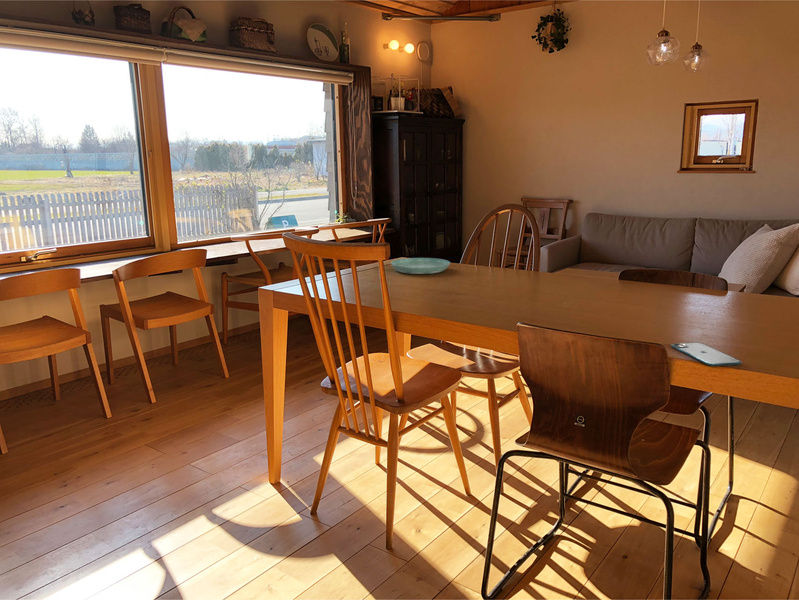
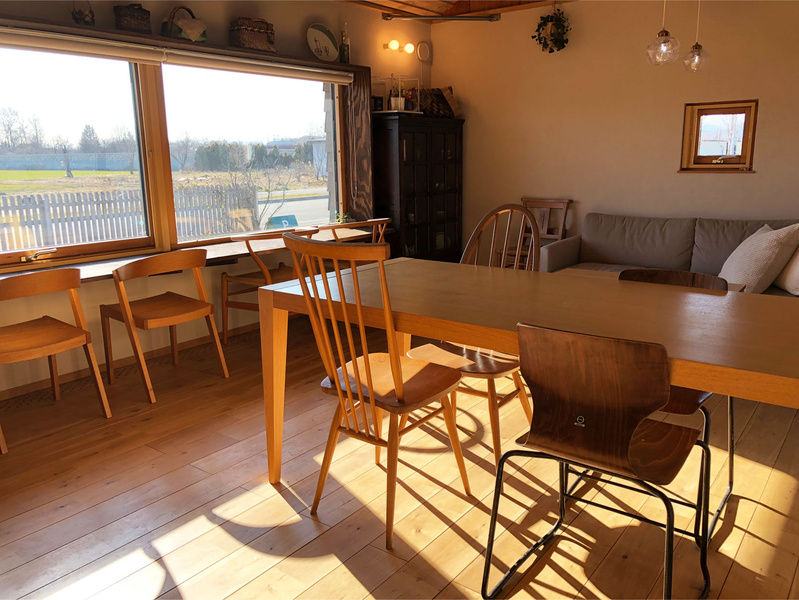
- saucer (420, 266)
- smartphone (704, 353)
